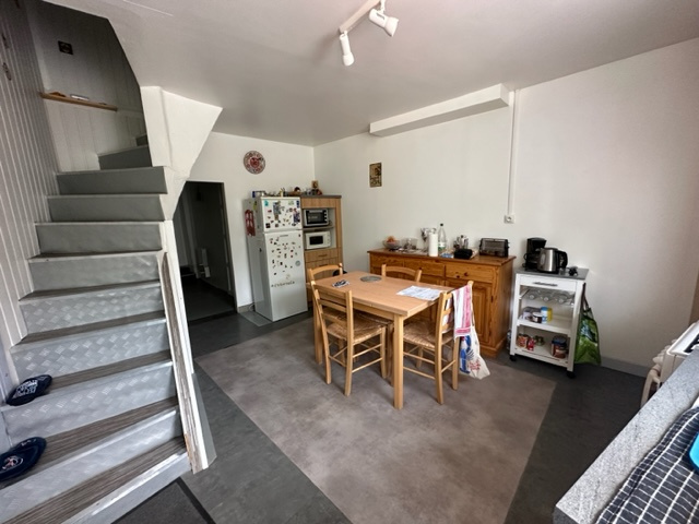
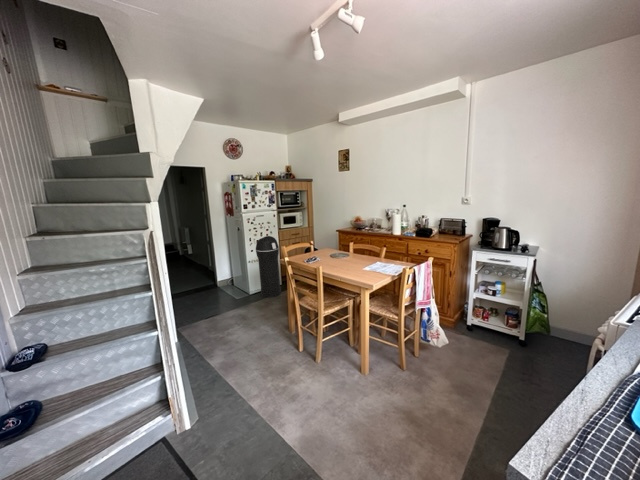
+ trash can (269, 265)
